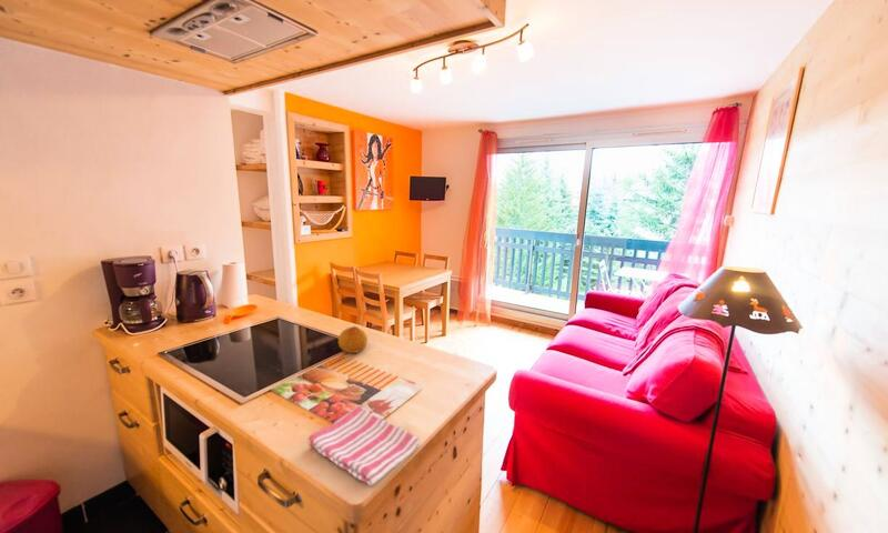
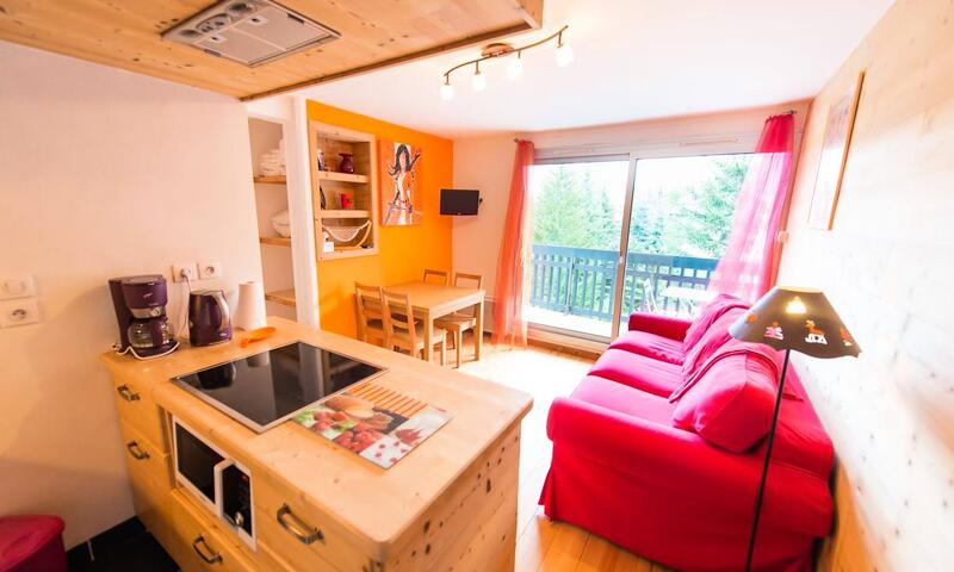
- dish towel (364, 440)
- fruit (353, 339)
